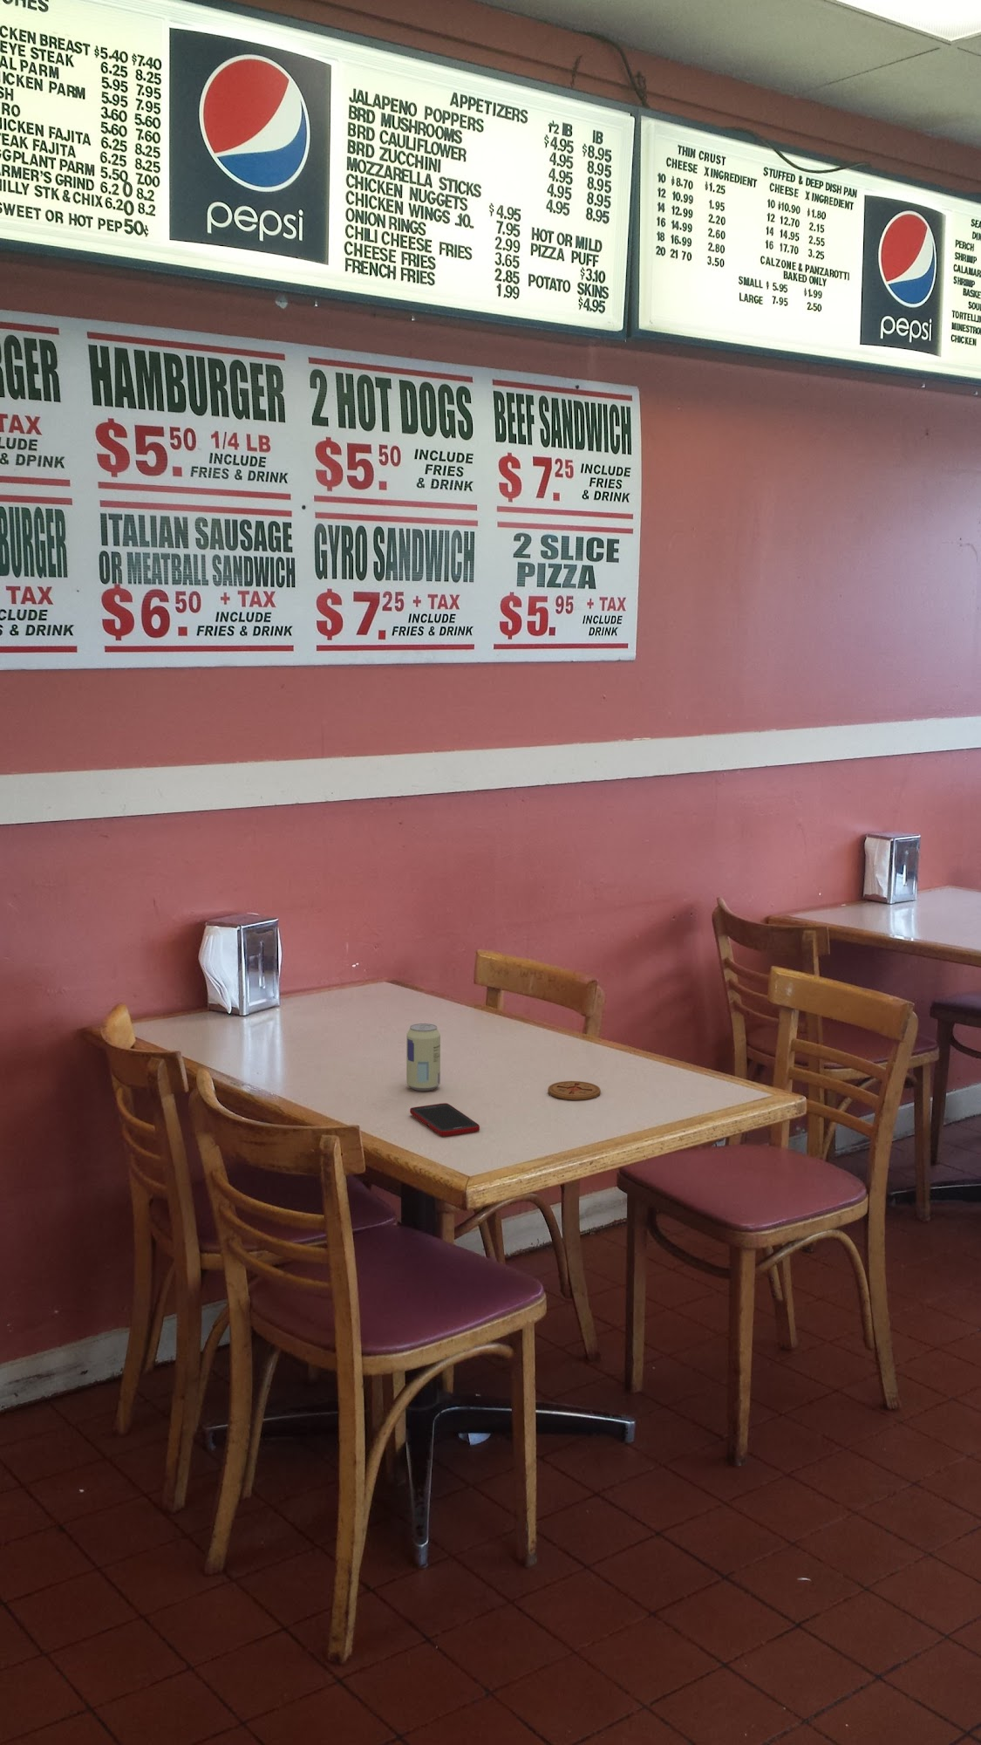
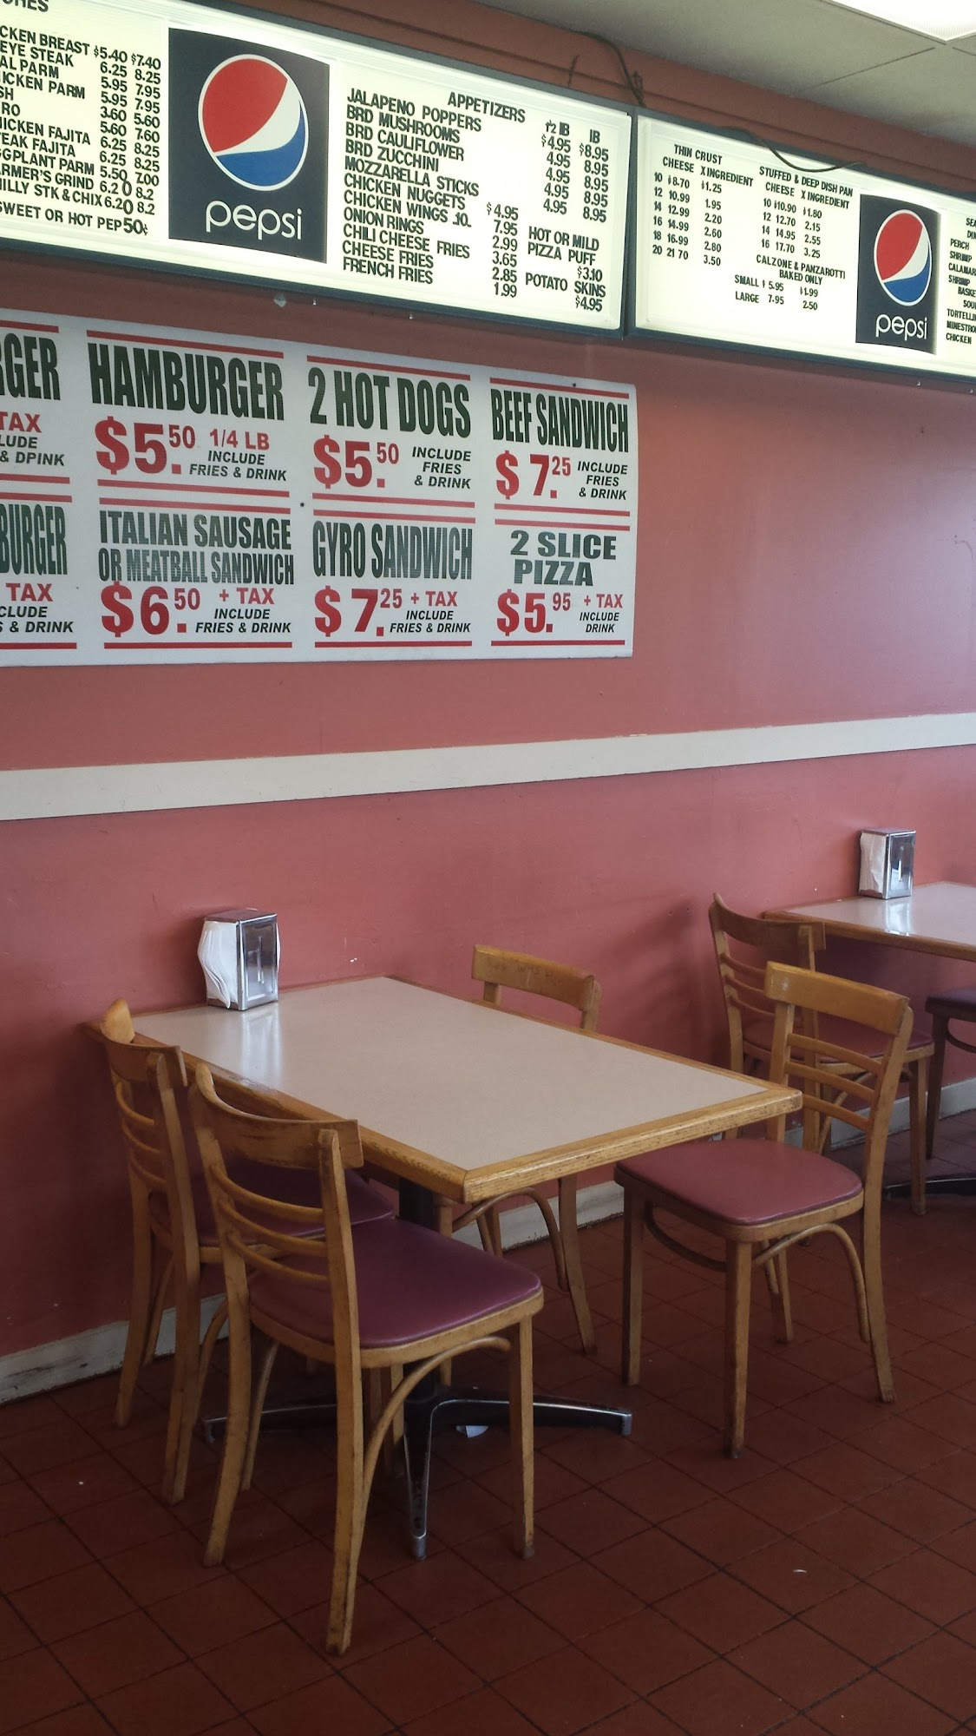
- cell phone (444, 1119)
- coaster (574, 1089)
- beverage can (423, 1057)
